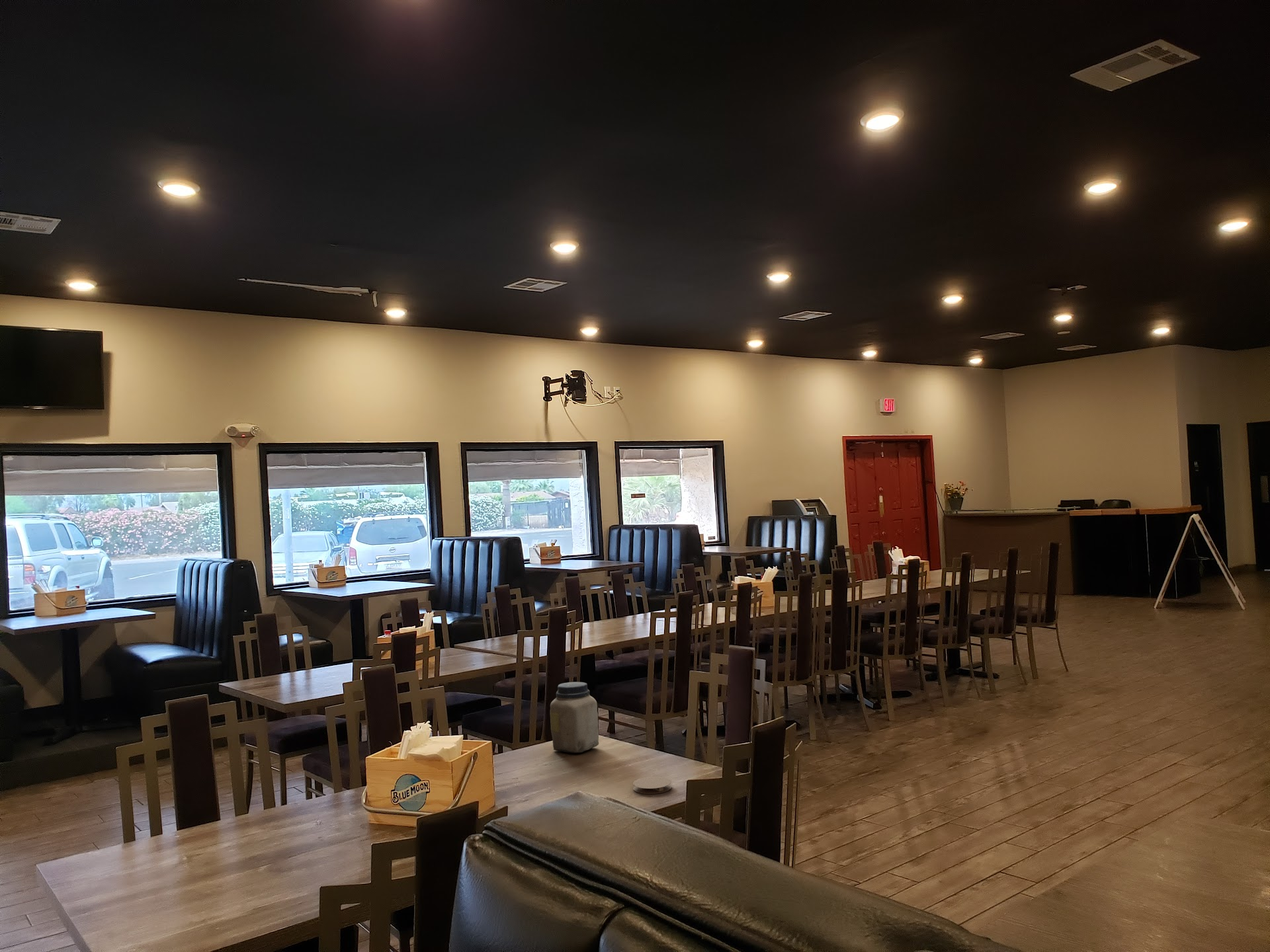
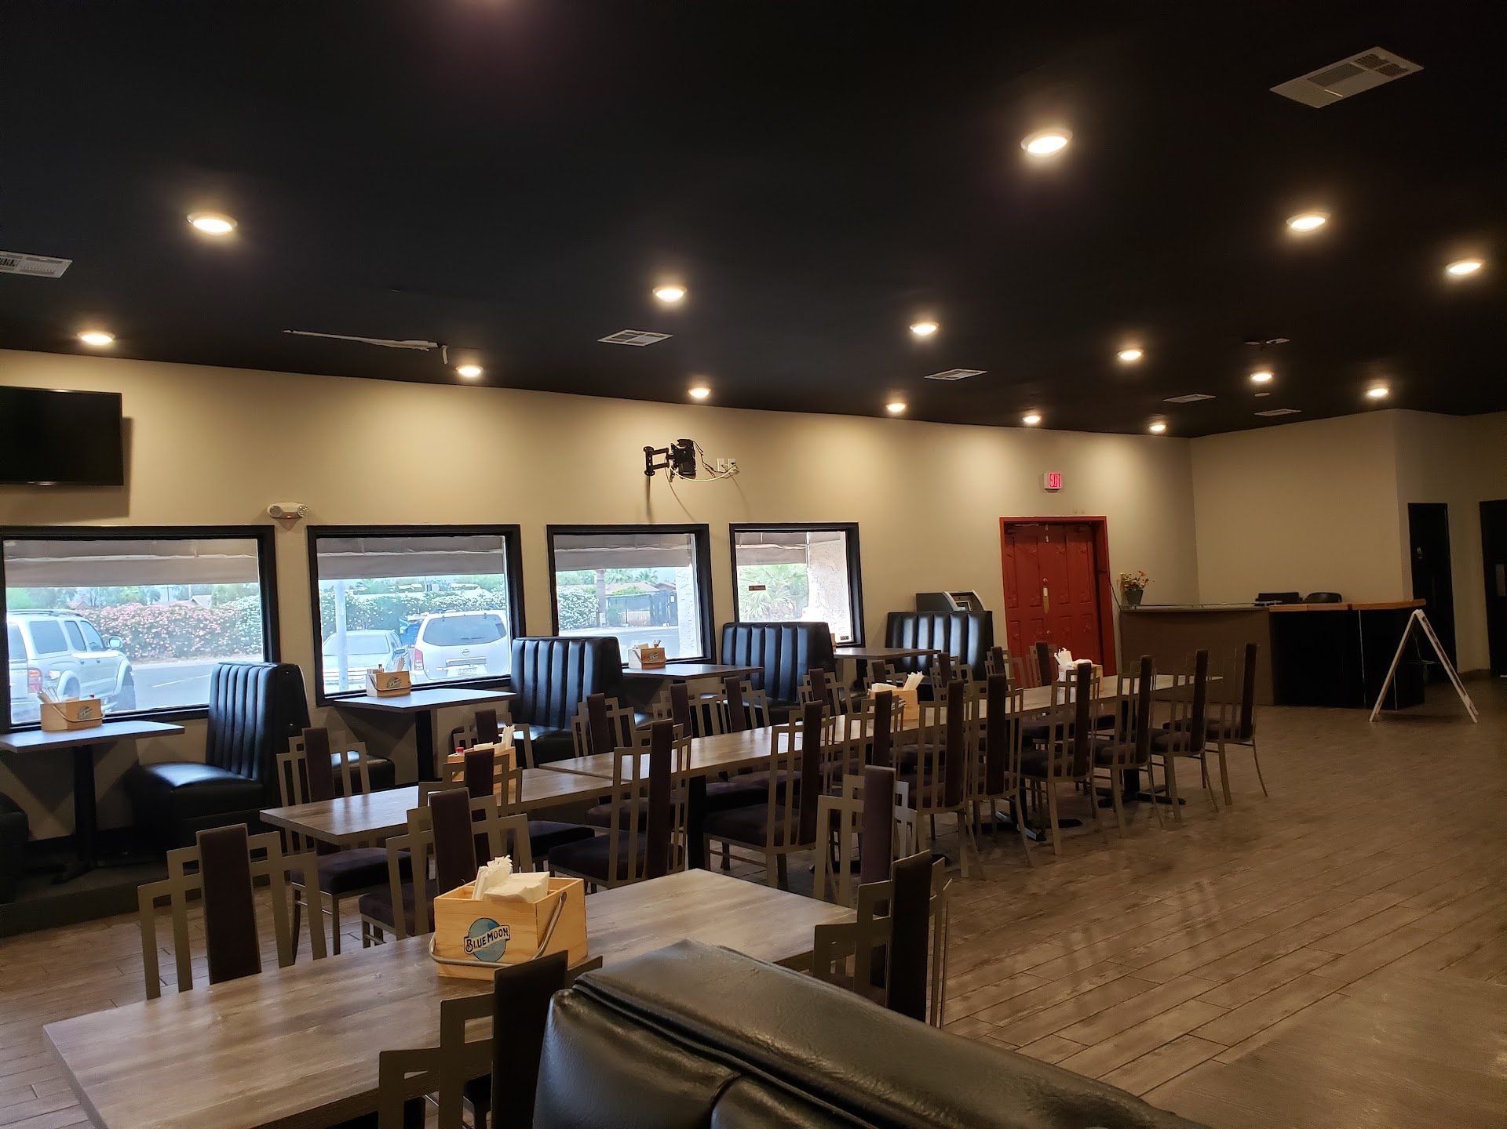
- coaster (652, 785)
- jar (573, 716)
